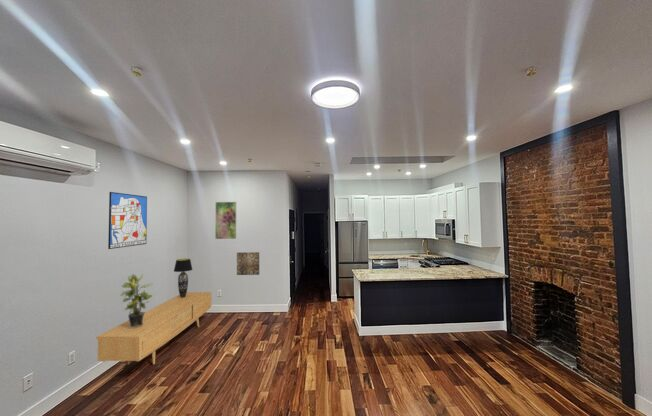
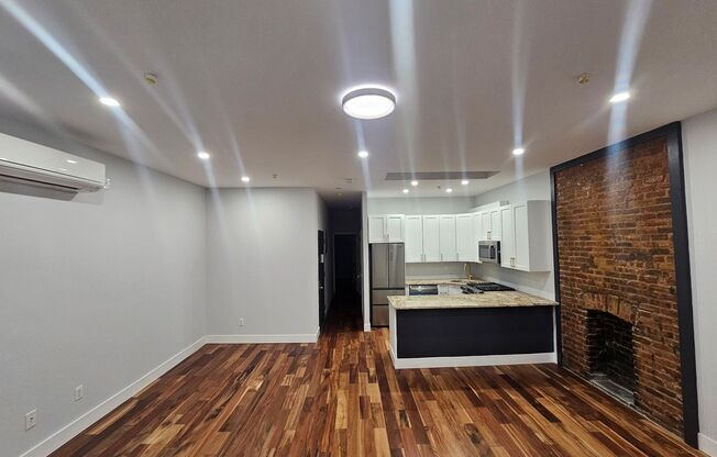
- potted plant (135, 300)
- sideboard (166, 326)
- wall art (248, 263)
- table lamp (183, 278)
- wall art (129, 220)
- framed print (226, 220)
